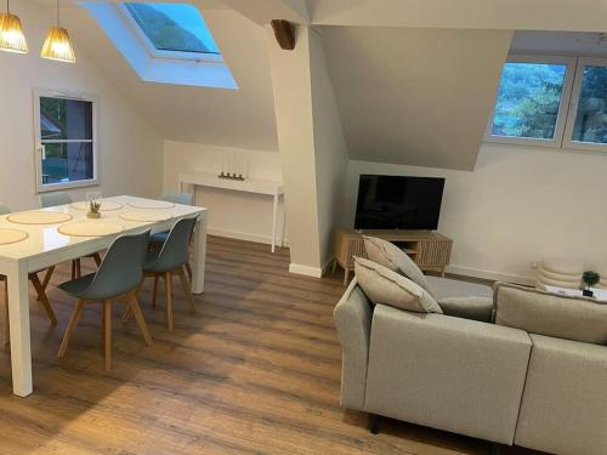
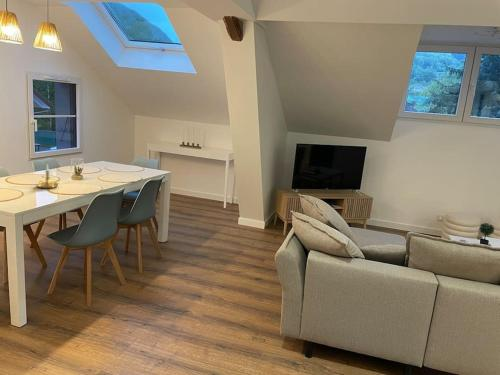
+ candle holder (46, 175)
